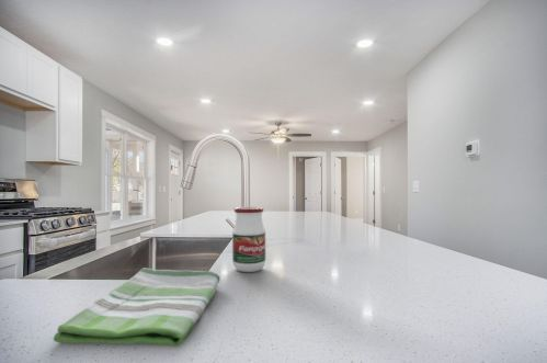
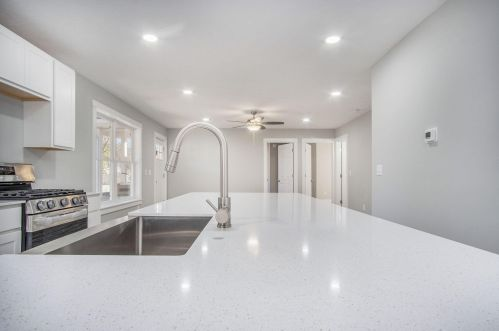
- dish towel (156, 297)
- jar (249, 238)
